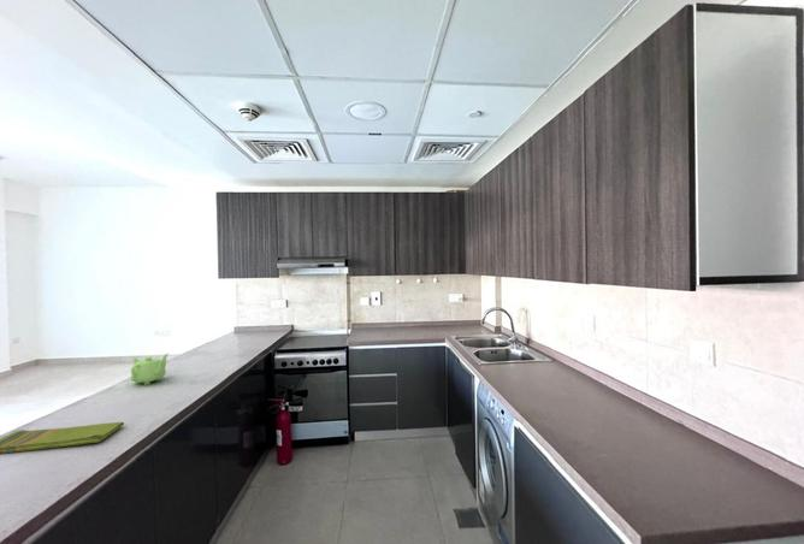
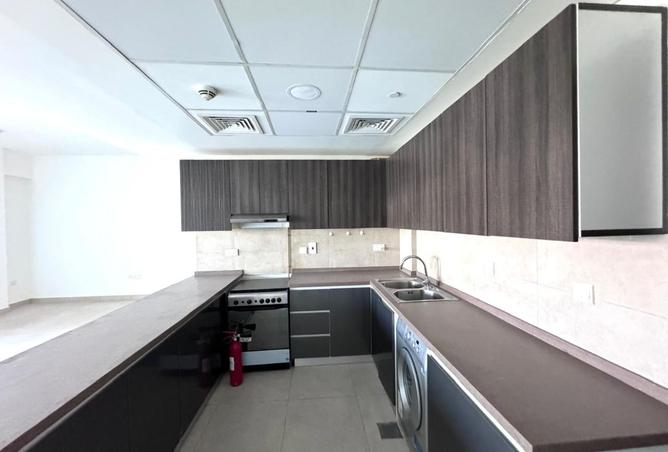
- teapot (150, 368)
- dish towel (58, 434)
